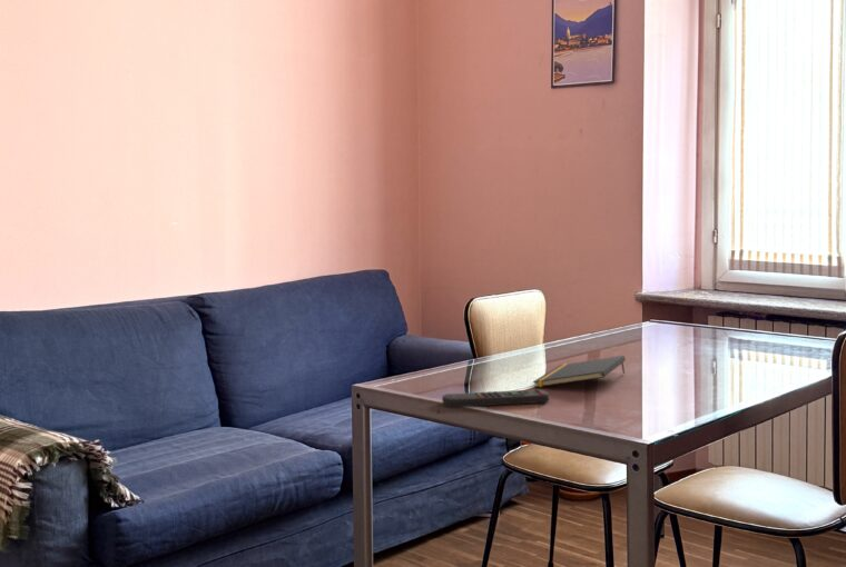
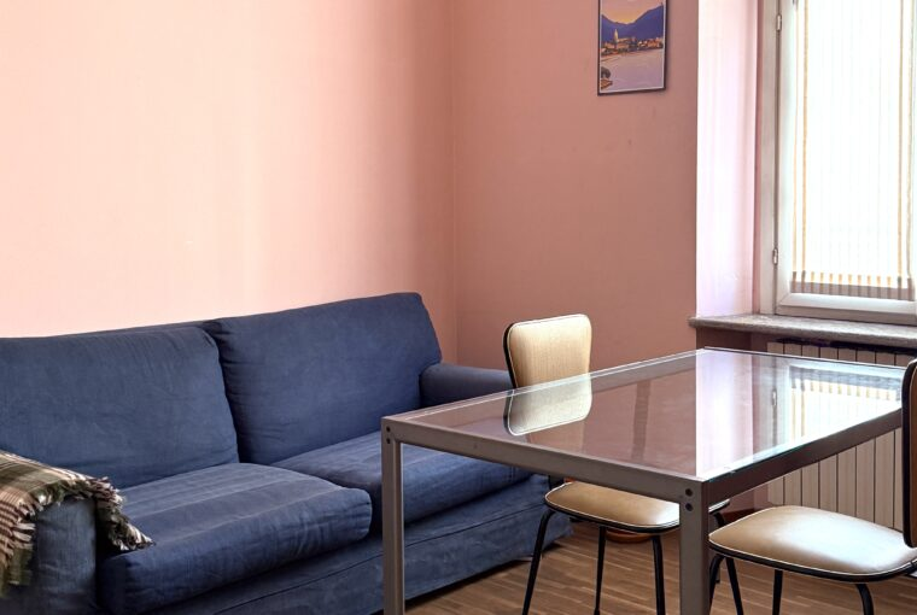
- remote control (495, 397)
- notepad (580, 370)
